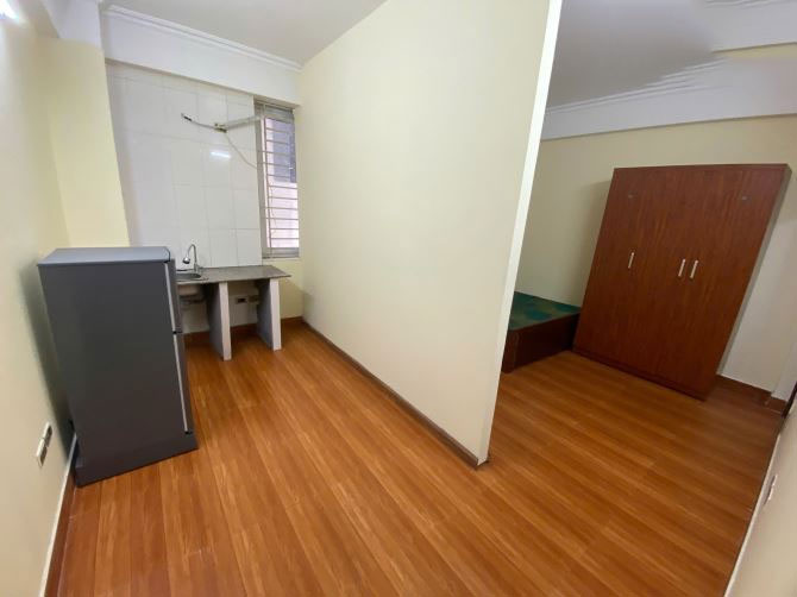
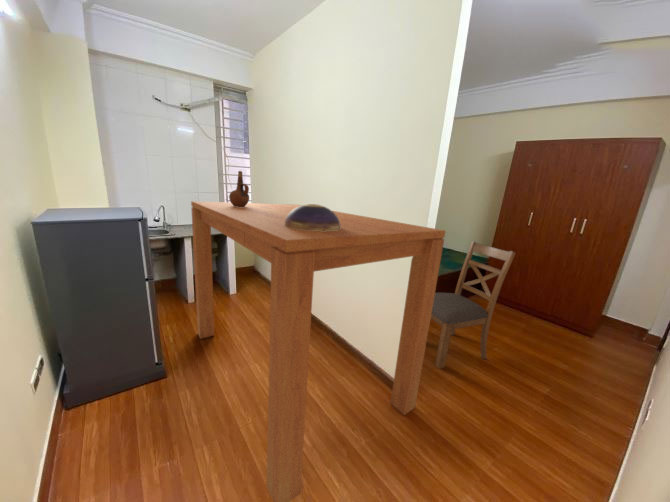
+ chair (457, 299)
+ dining table (291, 294)
+ decorative bowl (313, 215)
+ ceramic pitcher (239, 188)
